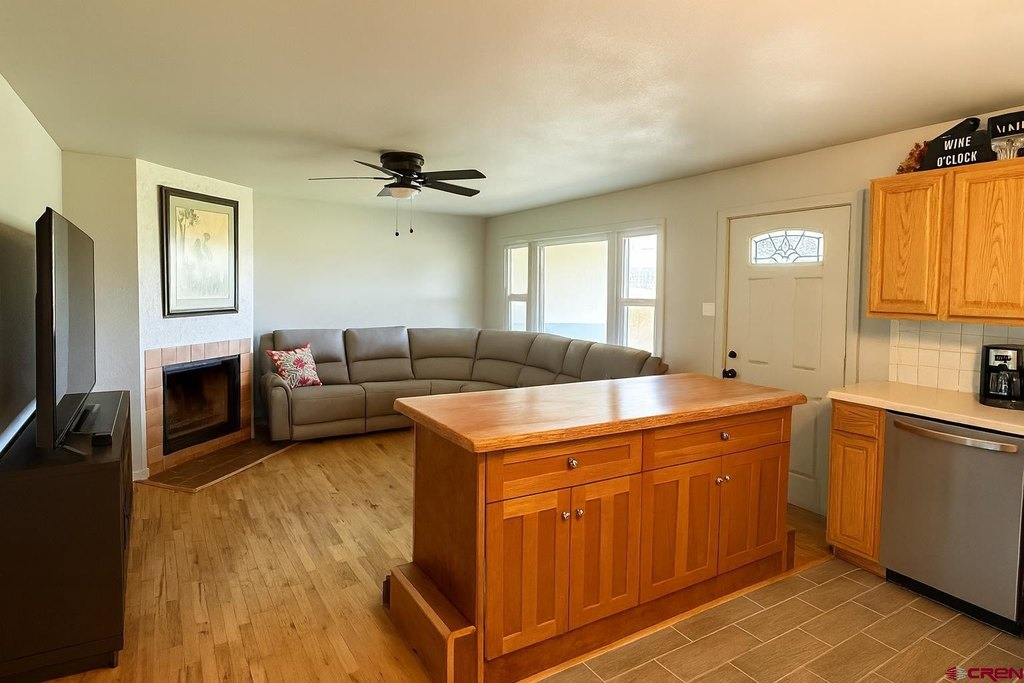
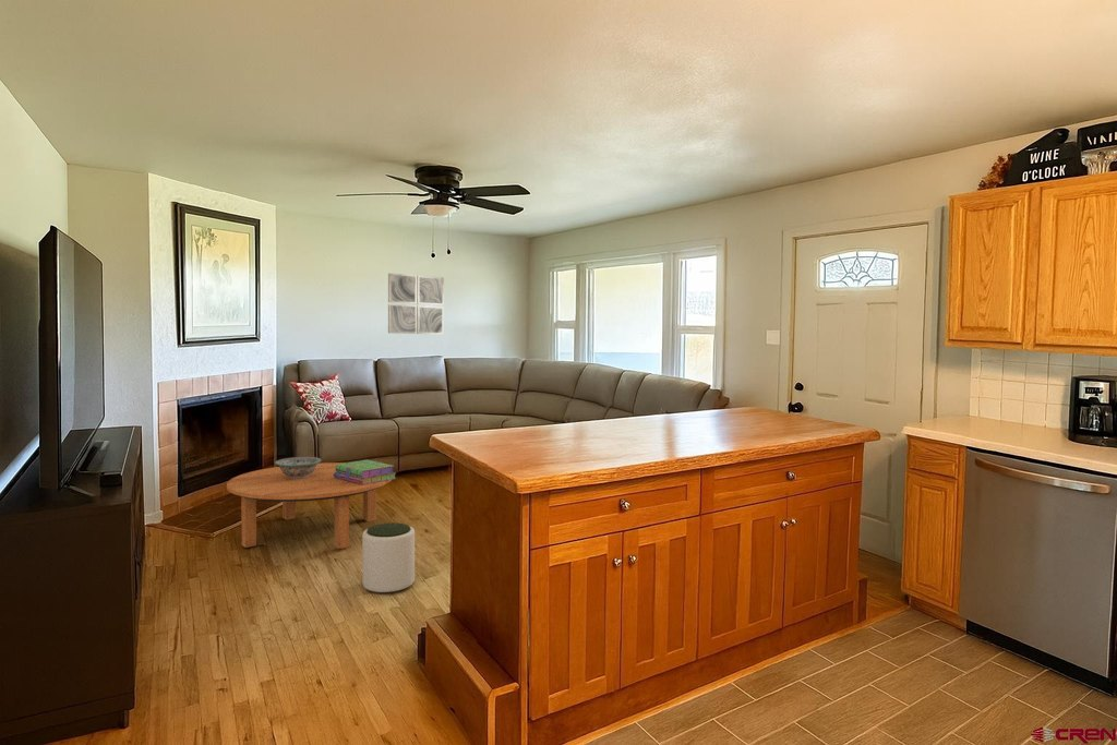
+ coffee table (313, 500)
+ plant pot (388, 556)
+ wall art (416, 303)
+ decorative bowl (298, 468)
+ stack of books (364, 471)
